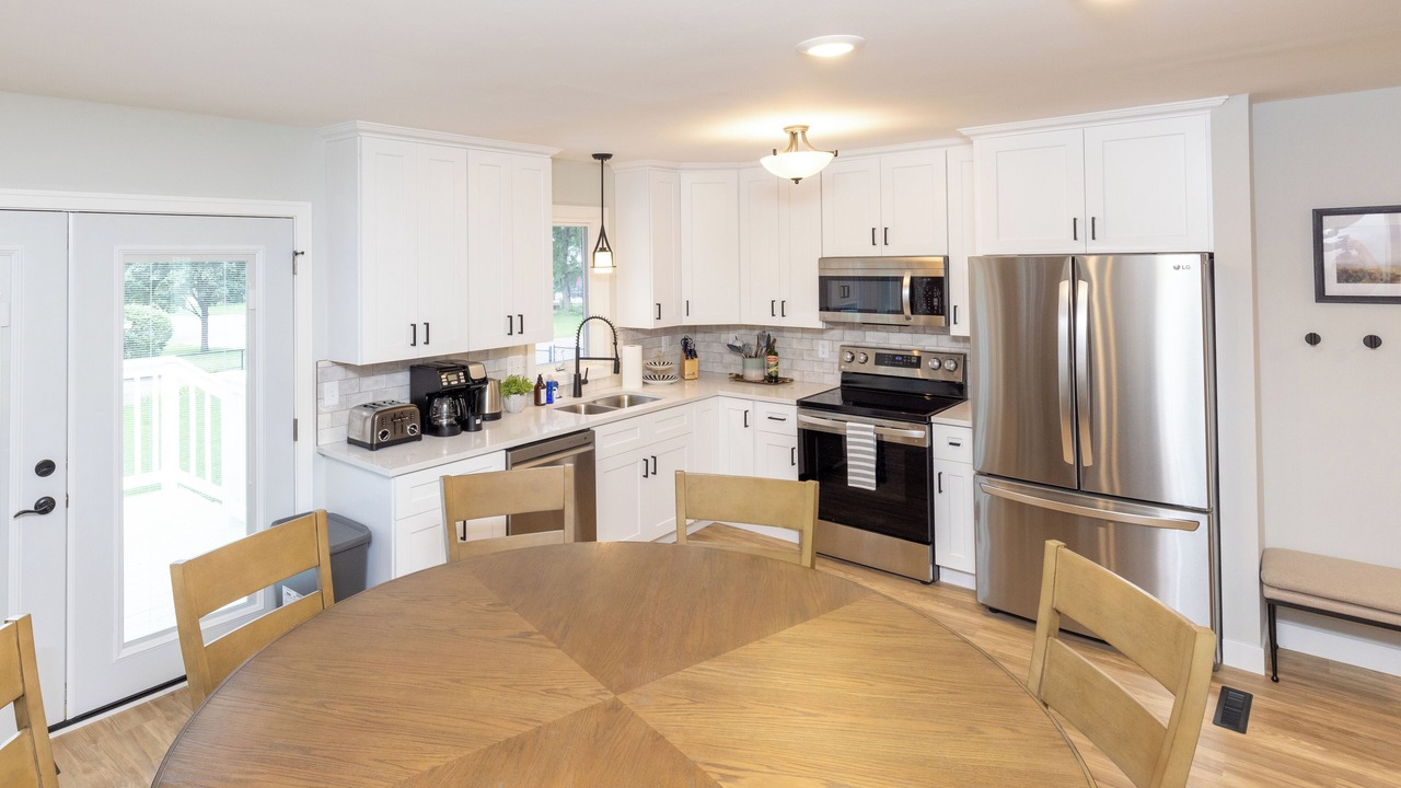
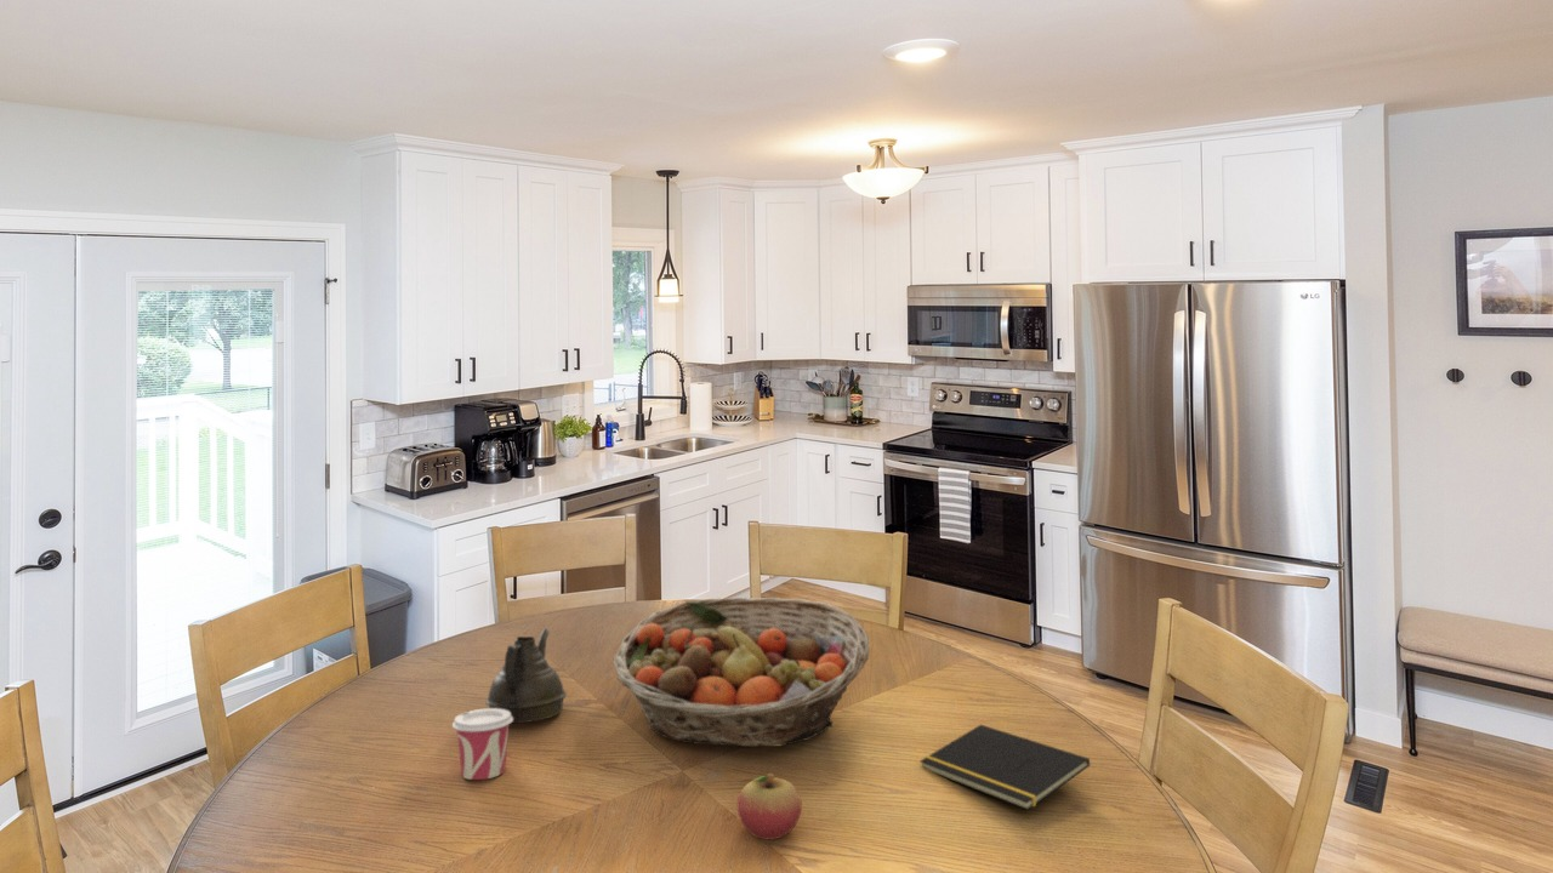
+ fruit (769, 800)
+ notepad (1002, 763)
+ teapot (531, 671)
+ cup (483, 743)
+ fruit basket (740, 667)
